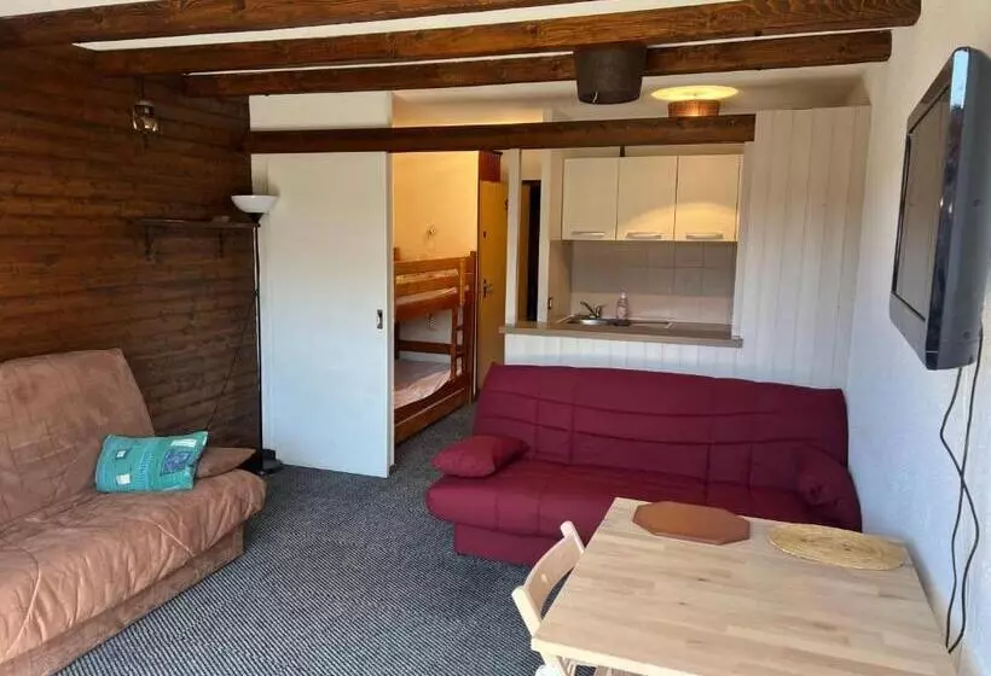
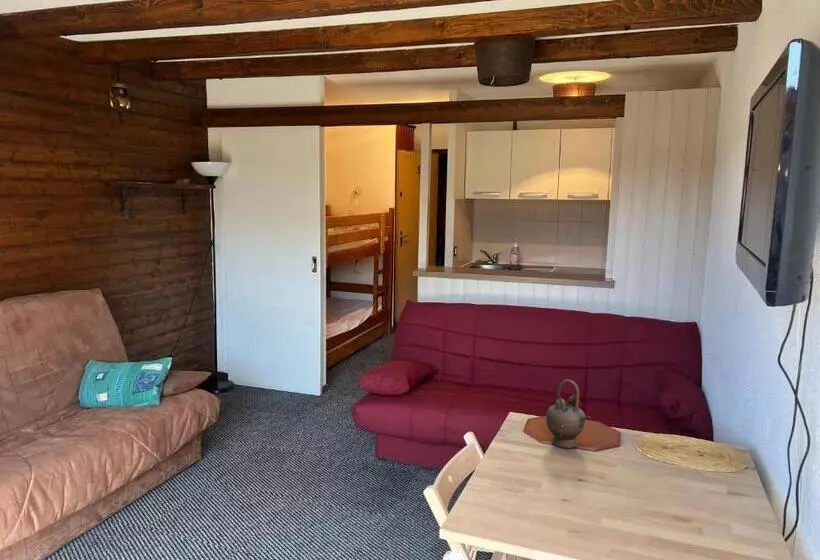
+ teapot (569, 413)
